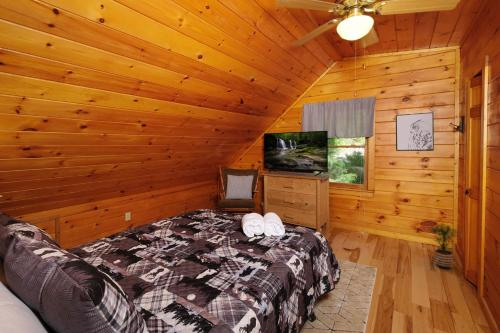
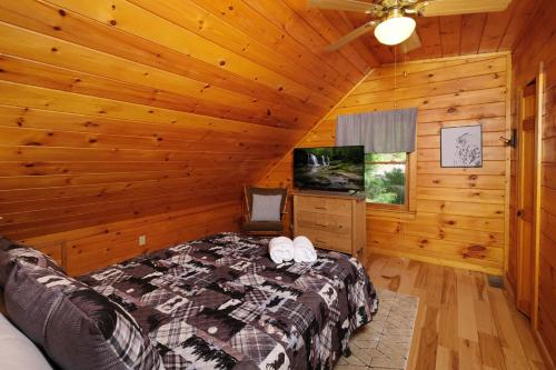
- potted plant (442, 244)
